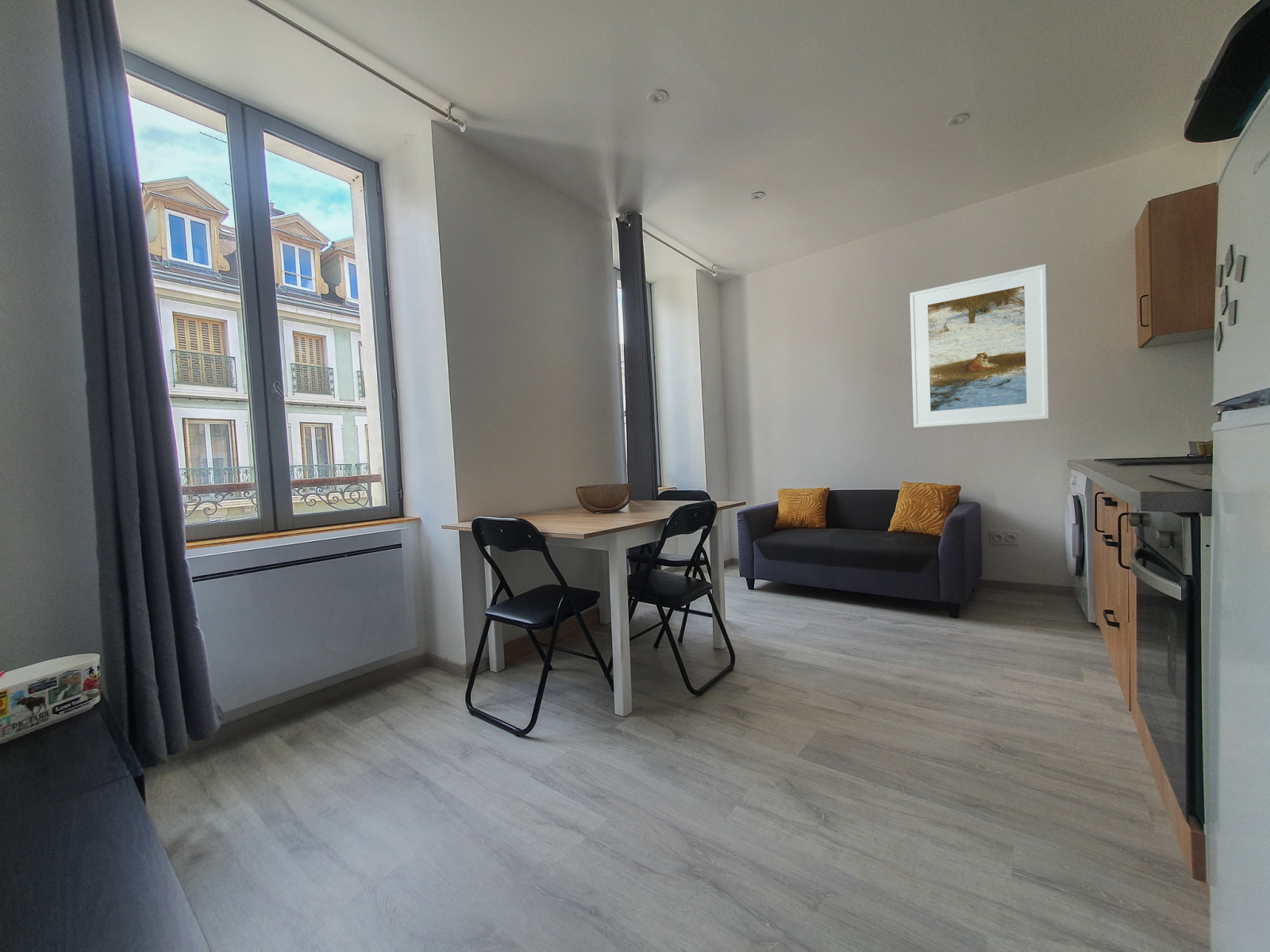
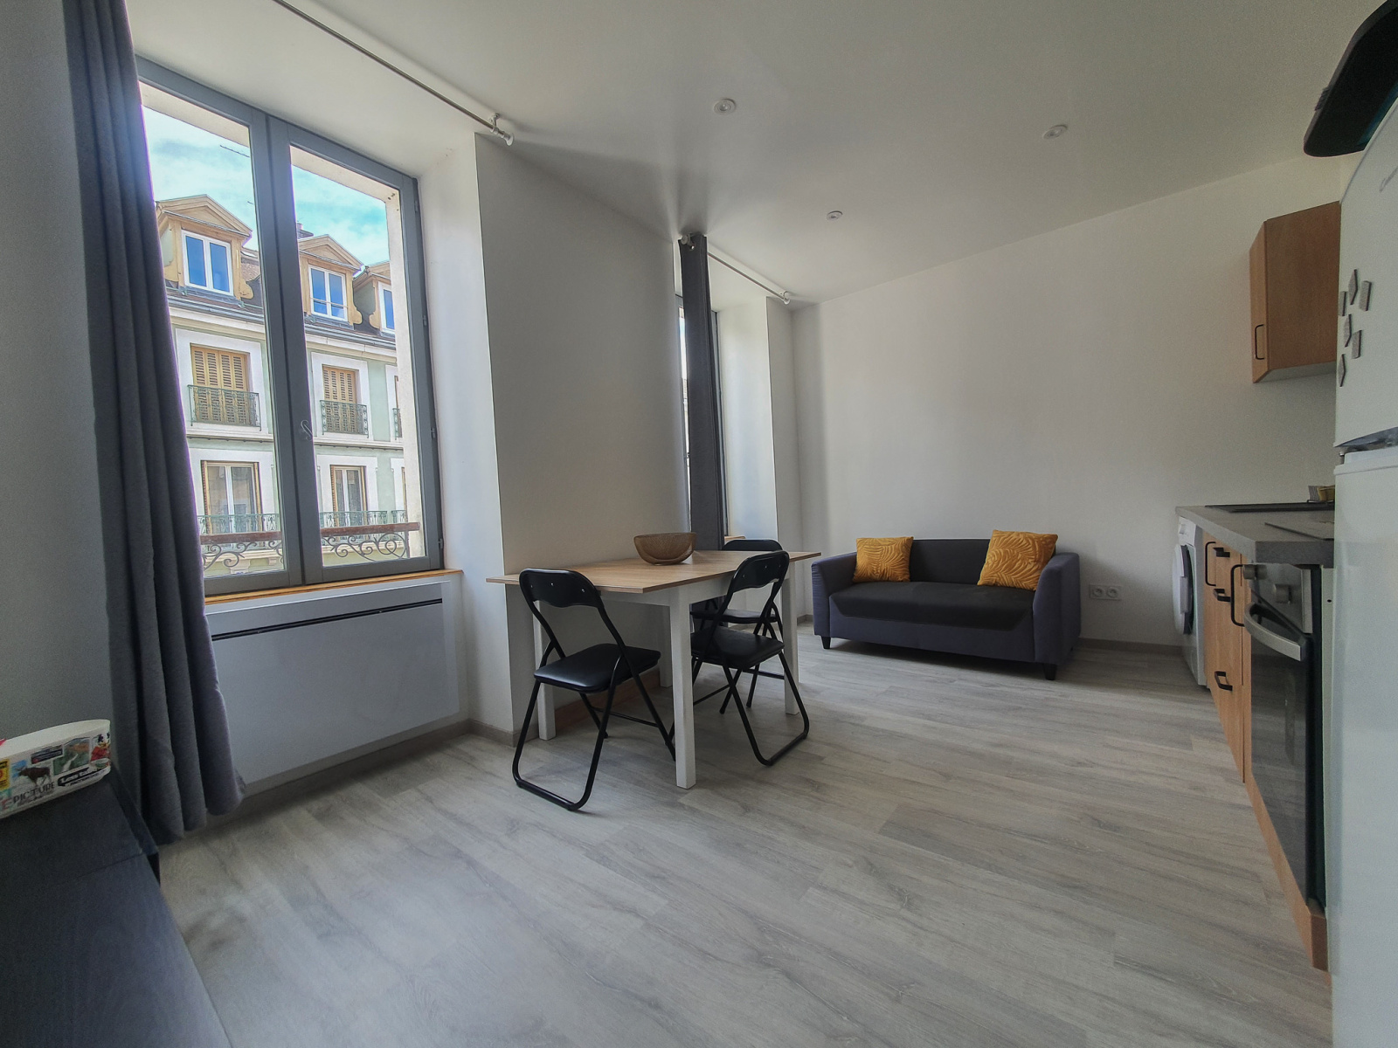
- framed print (975, 351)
